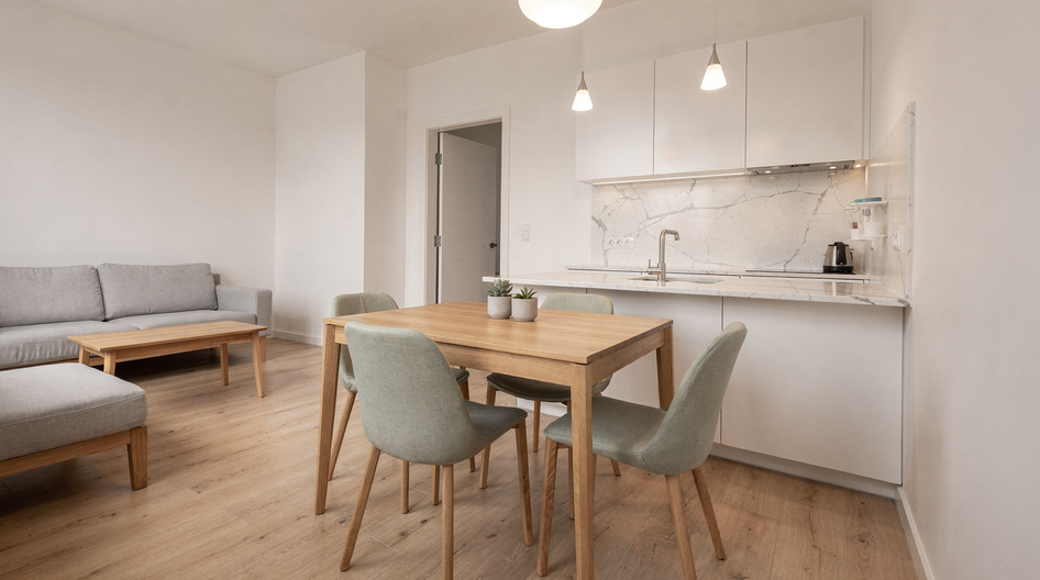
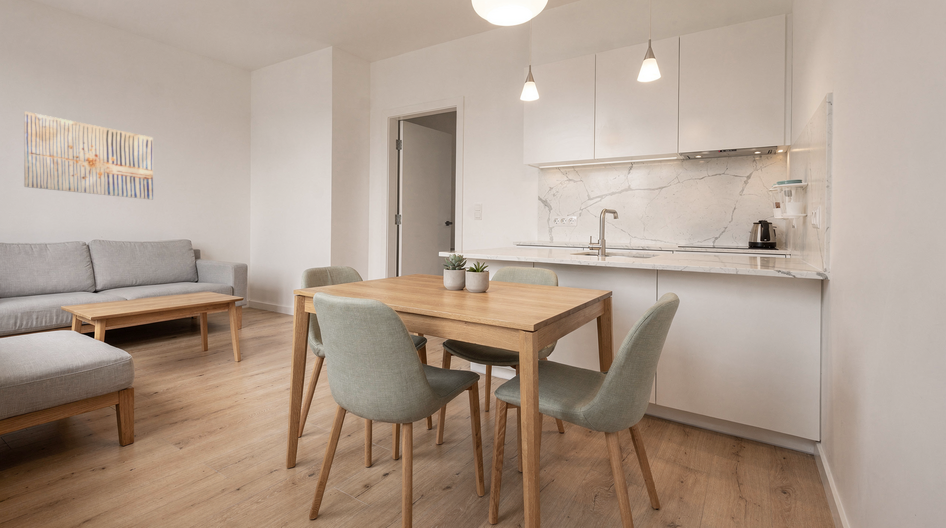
+ wall art (94, 159)
